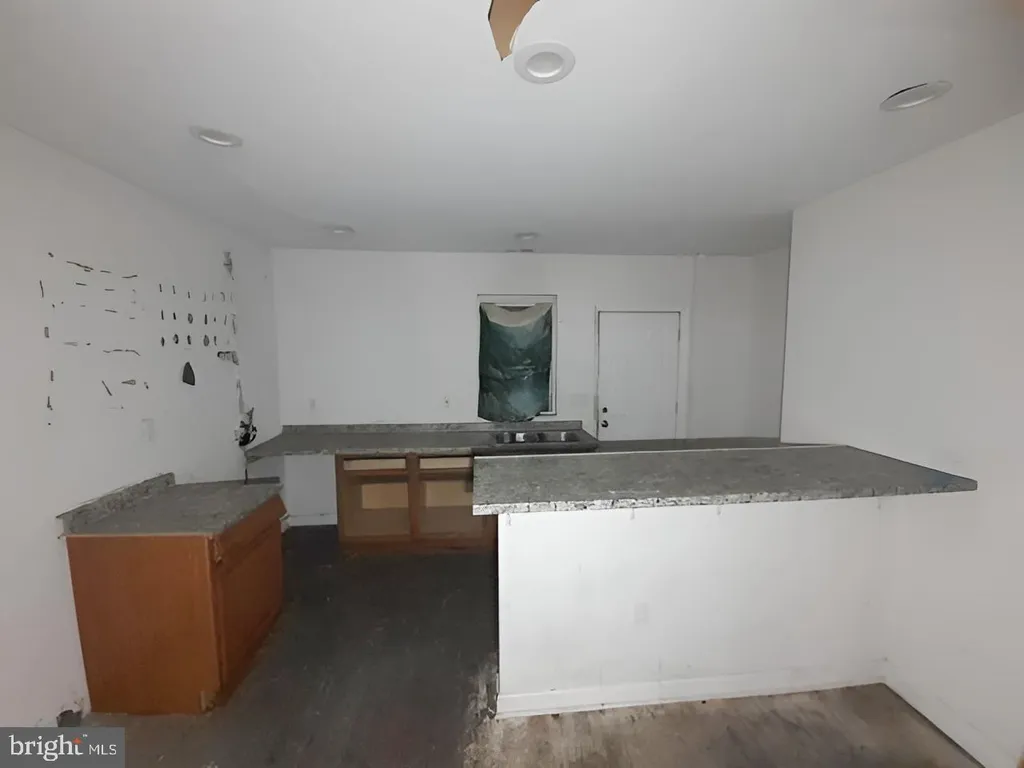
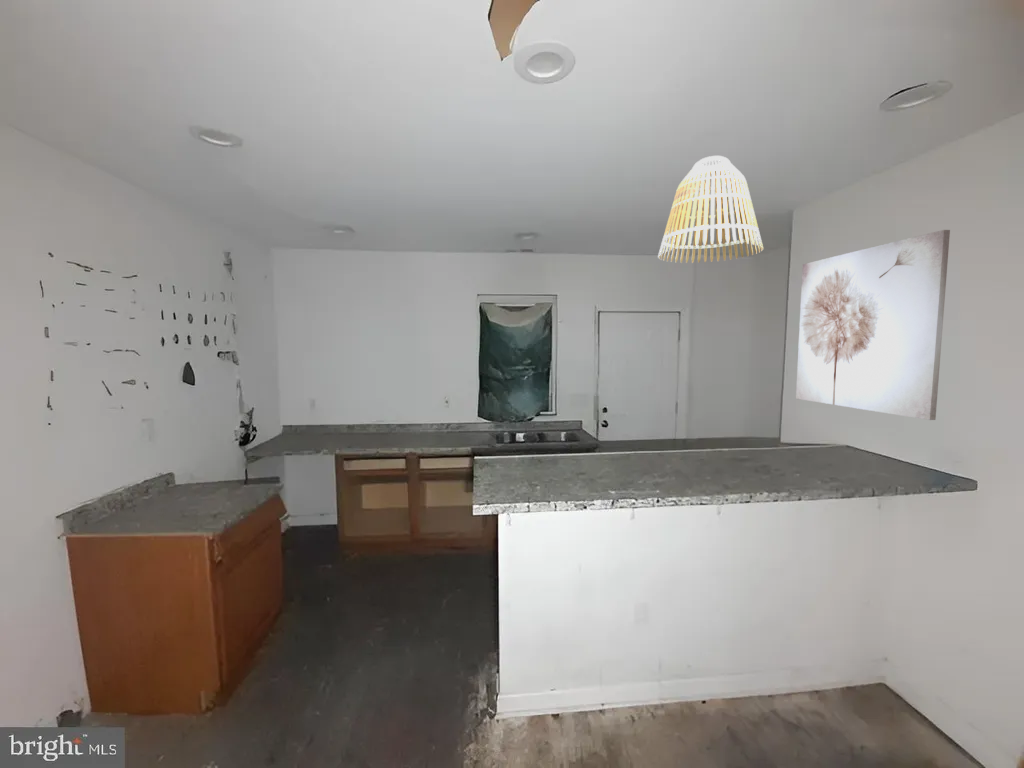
+ wall art (858, 329)
+ lamp shade (708, 207)
